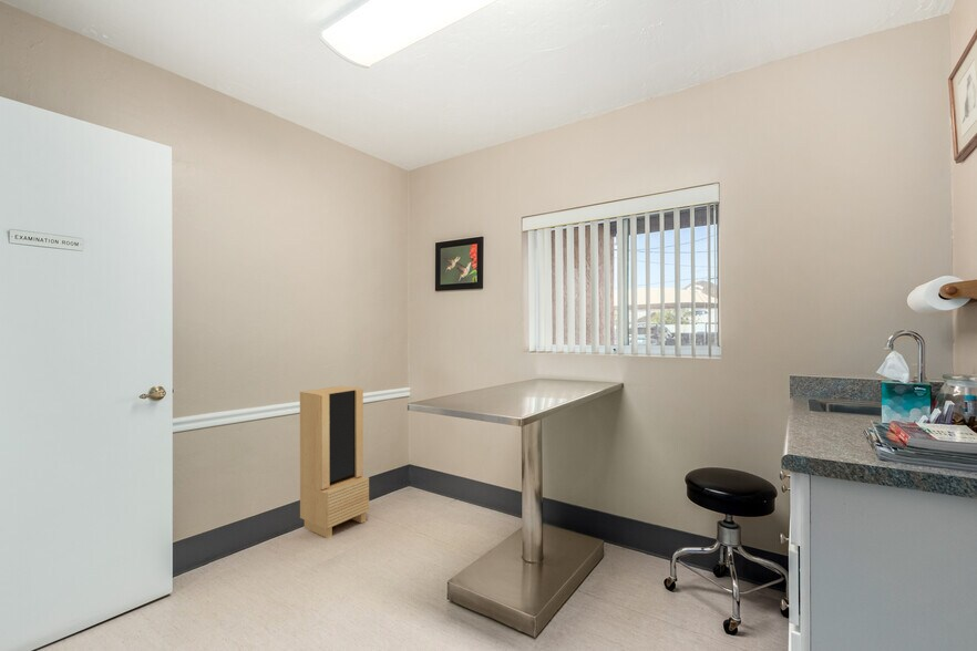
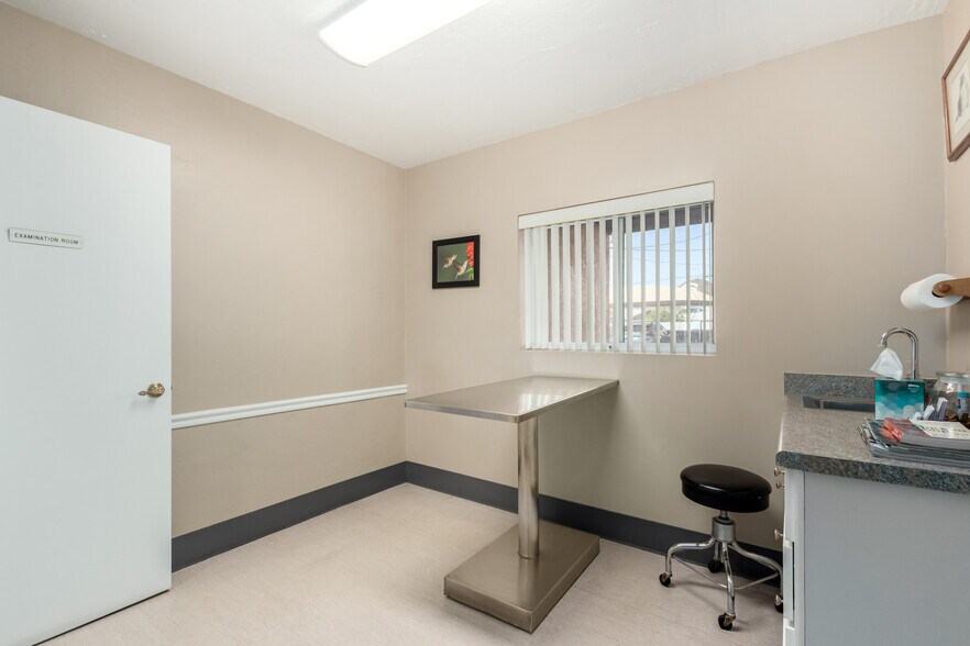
- storage cabinet (335, 457)
